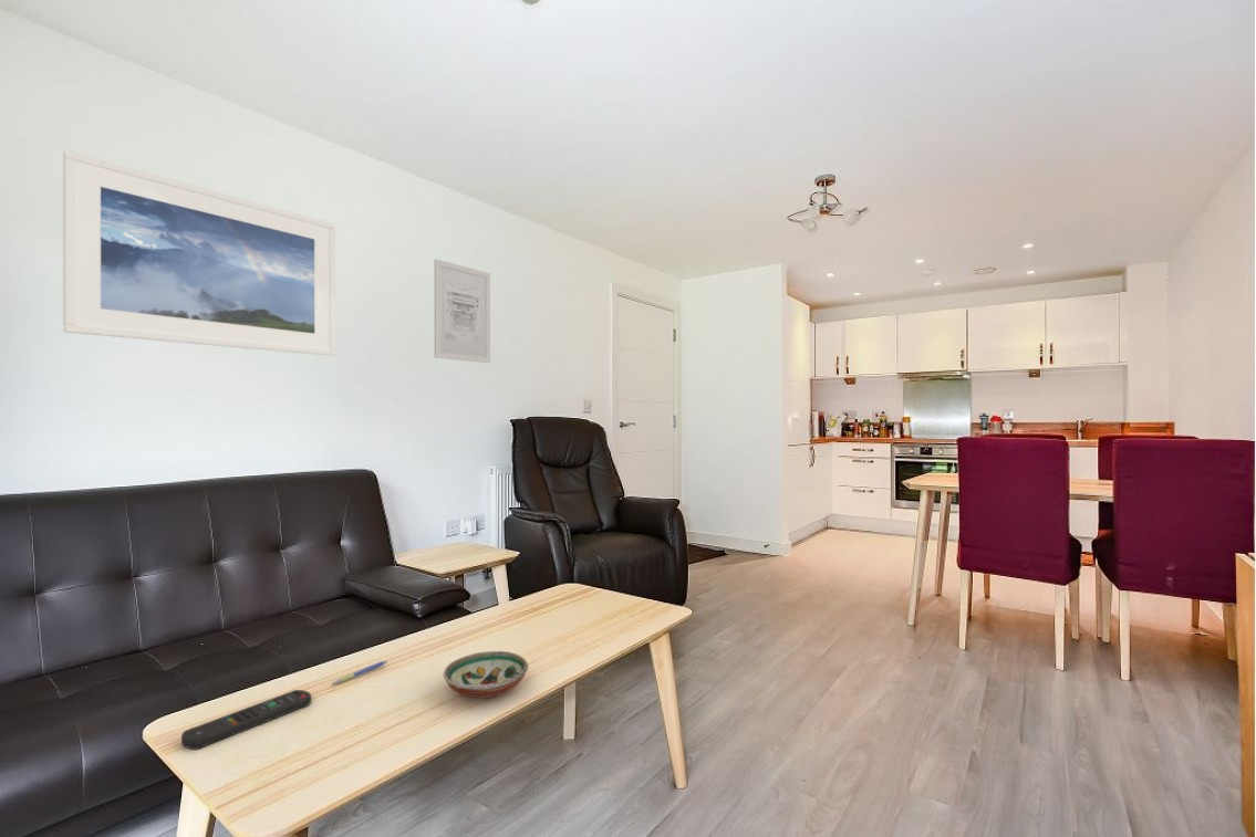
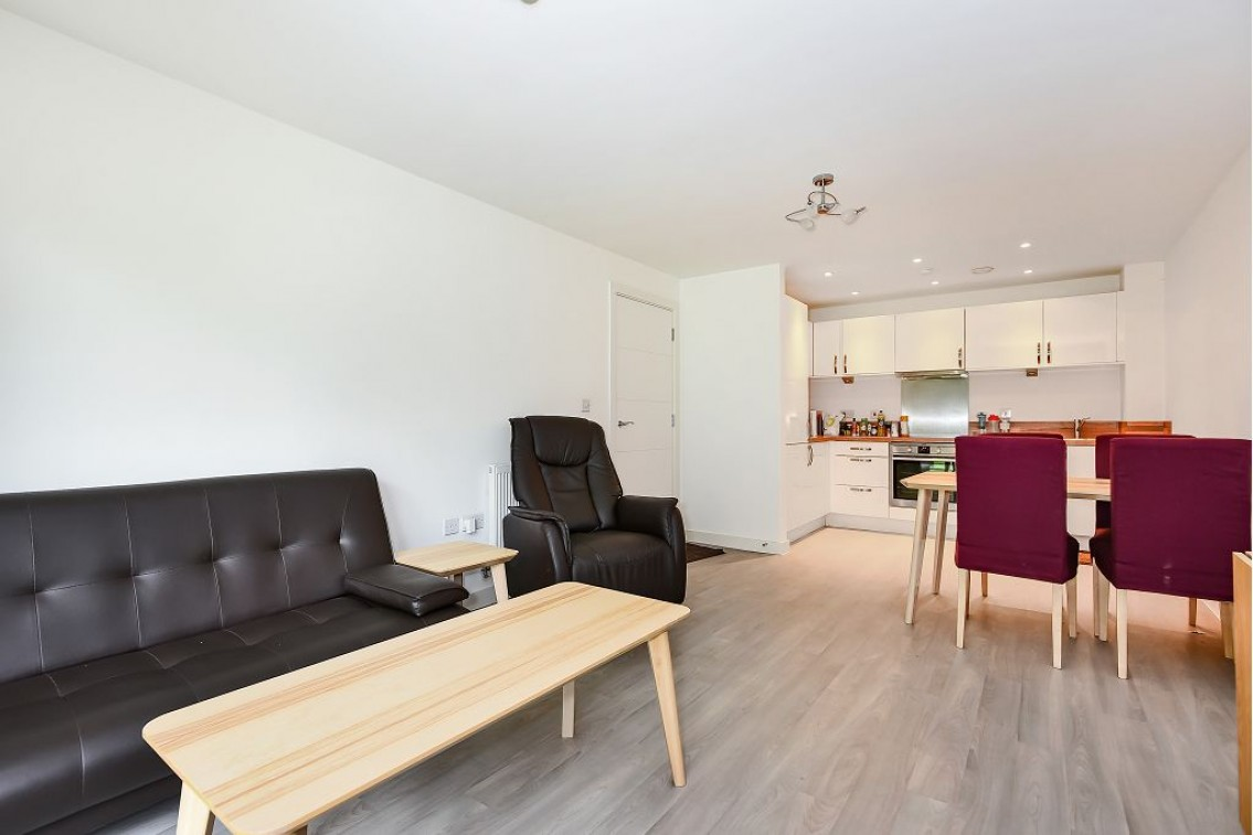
- wall art (463, 313)
- remote control (250, 716)
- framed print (220, 269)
- decorative bowl (486, 678)
- pen (360, 672)
